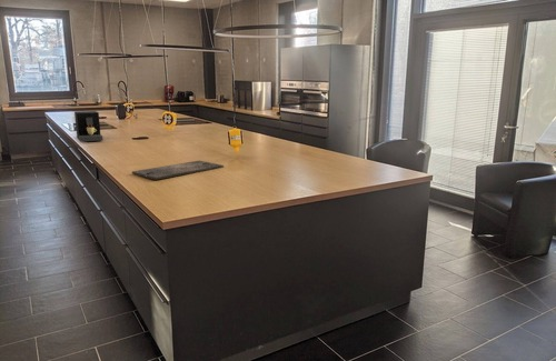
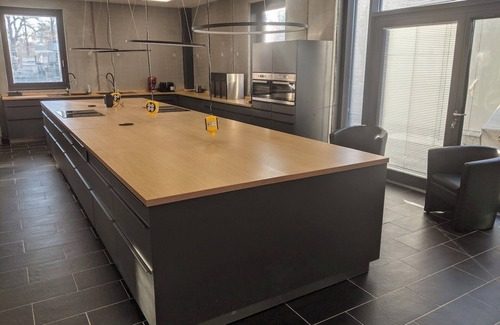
- coffee maker (88, 126)
- cutting board (179, 169)
